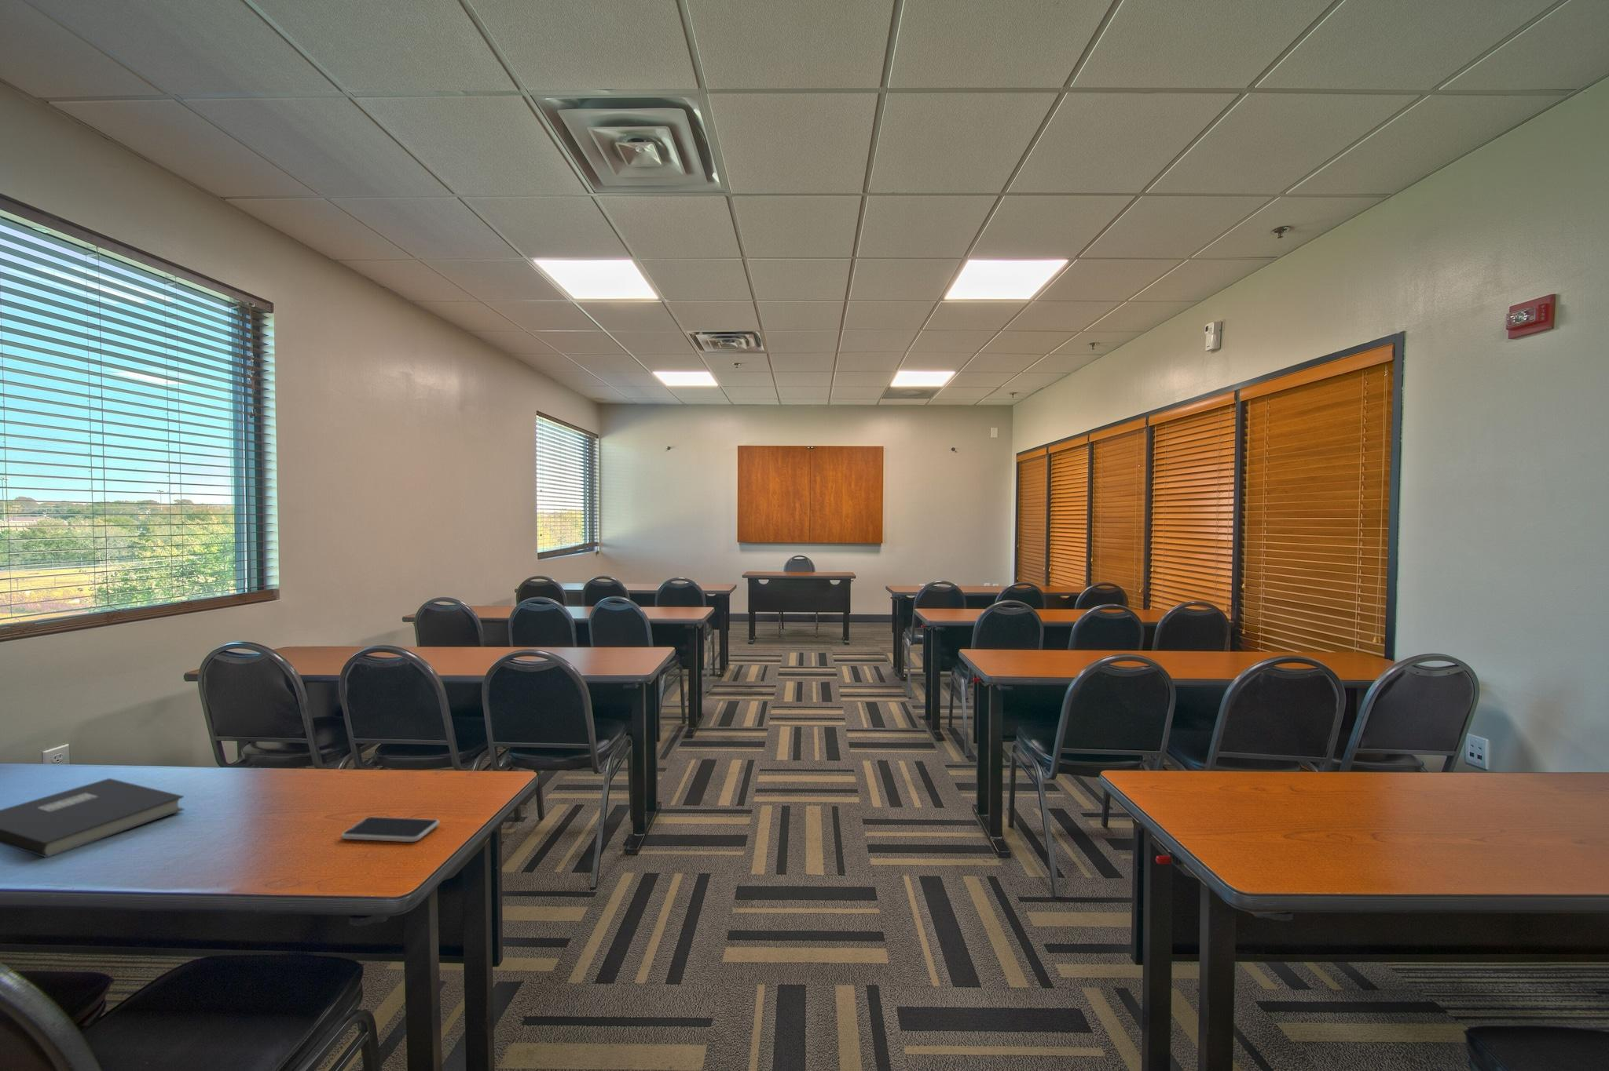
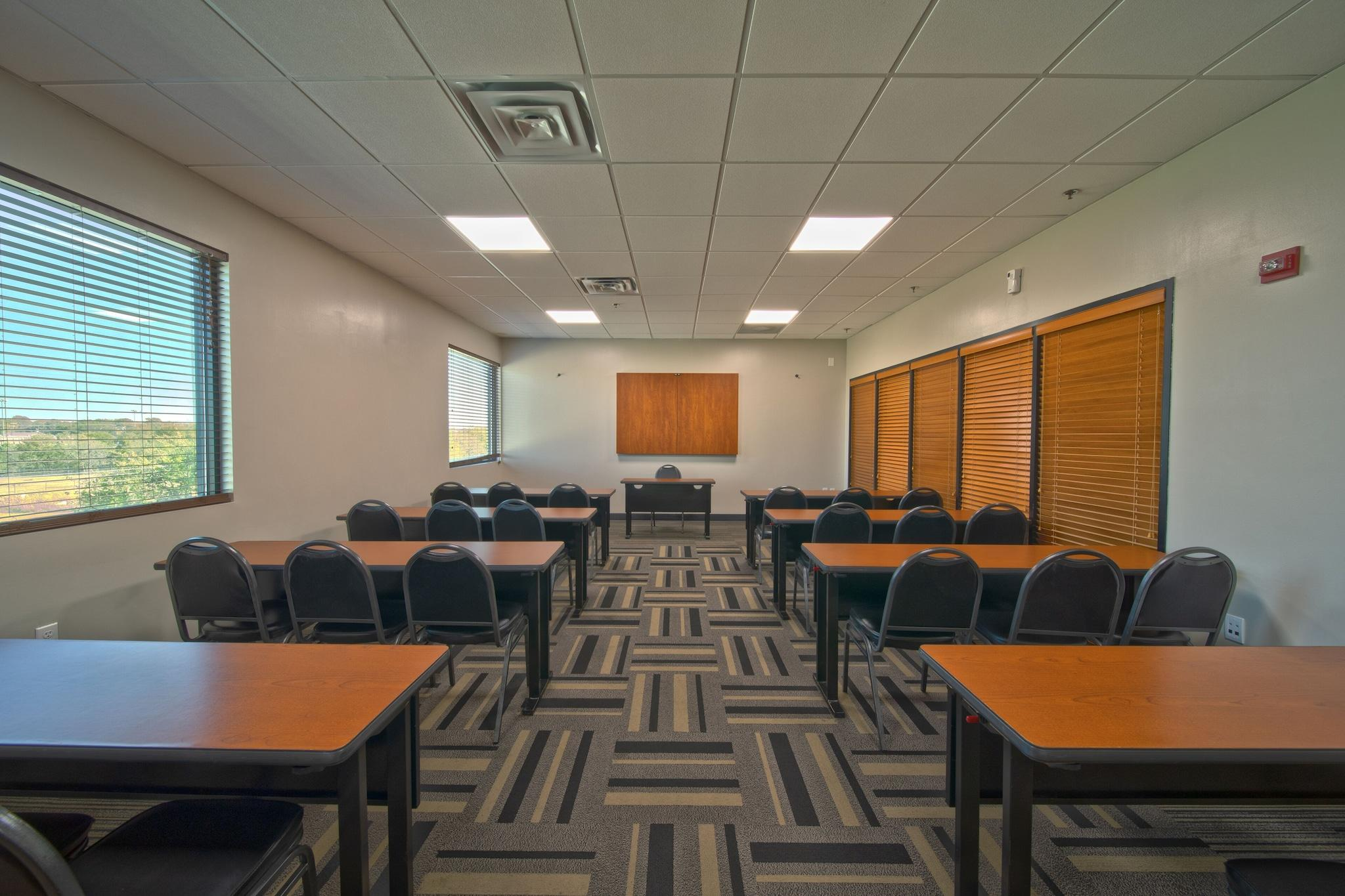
- book (79, 814)
- smartphone (391, 828)
